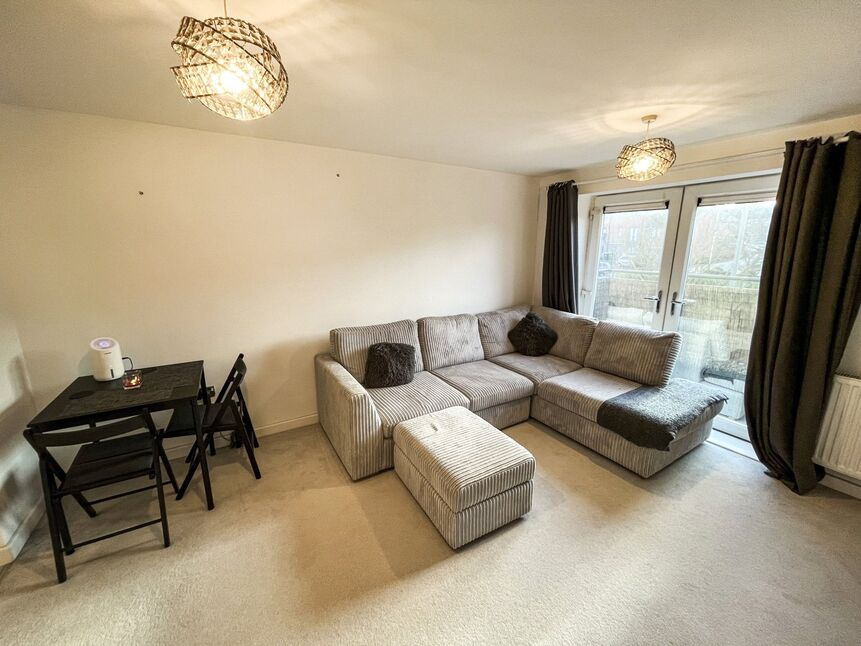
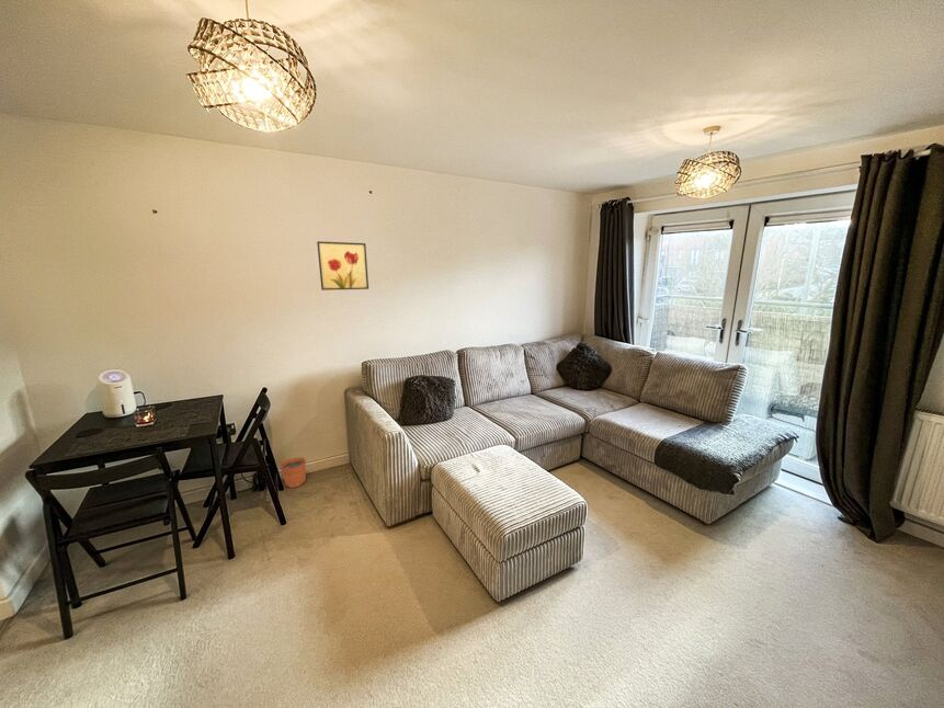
+ plant pot (294, 467)
+ wall art (343, 266)
